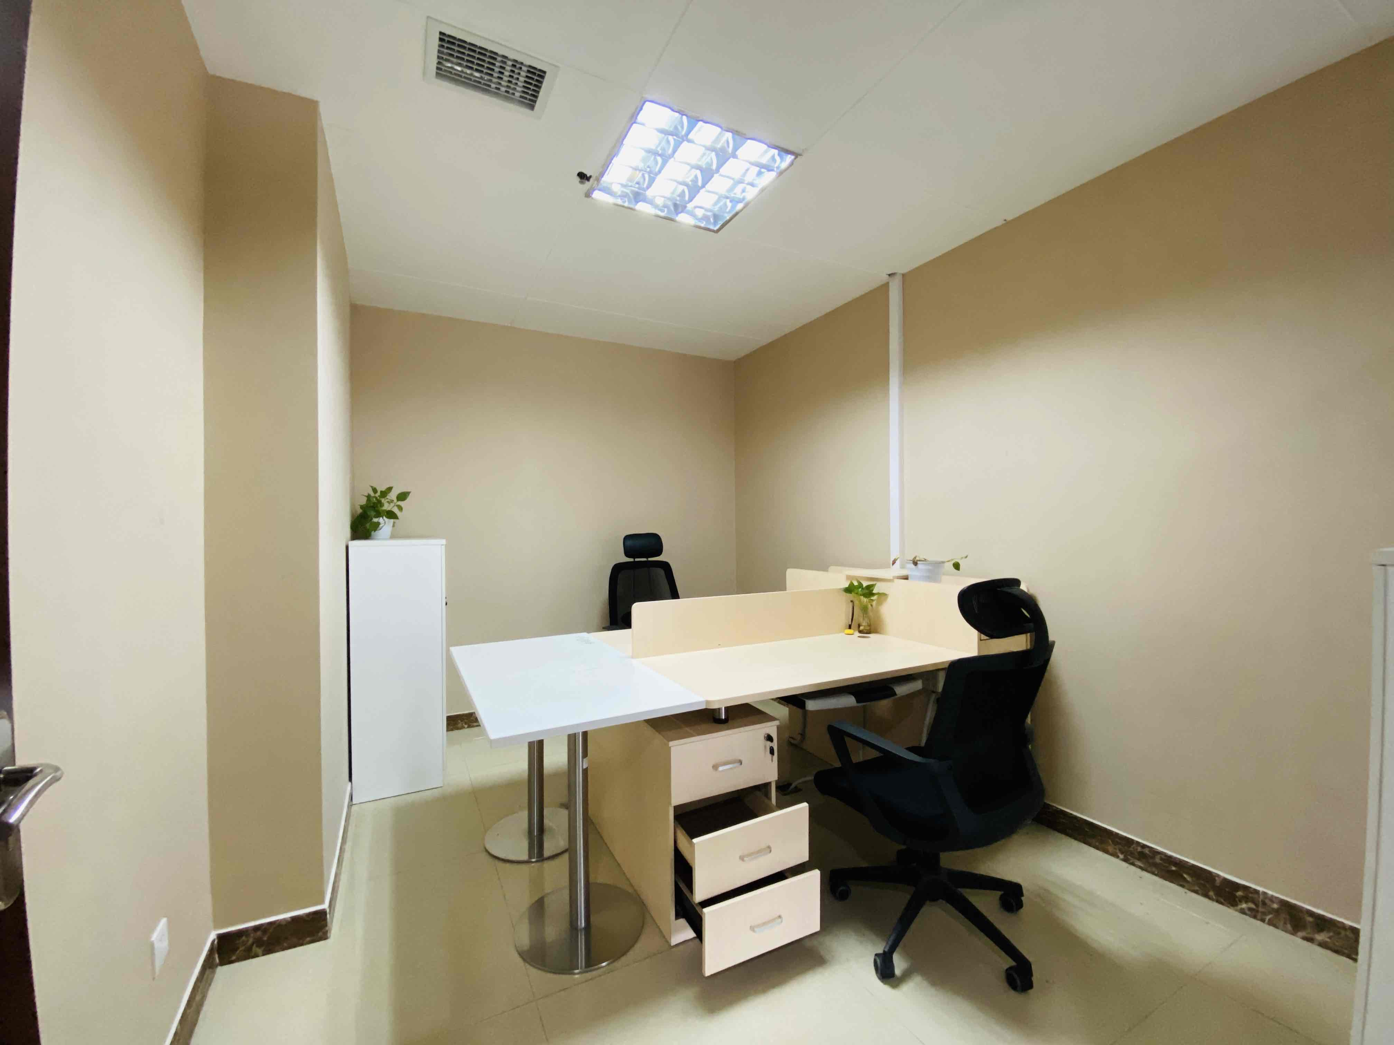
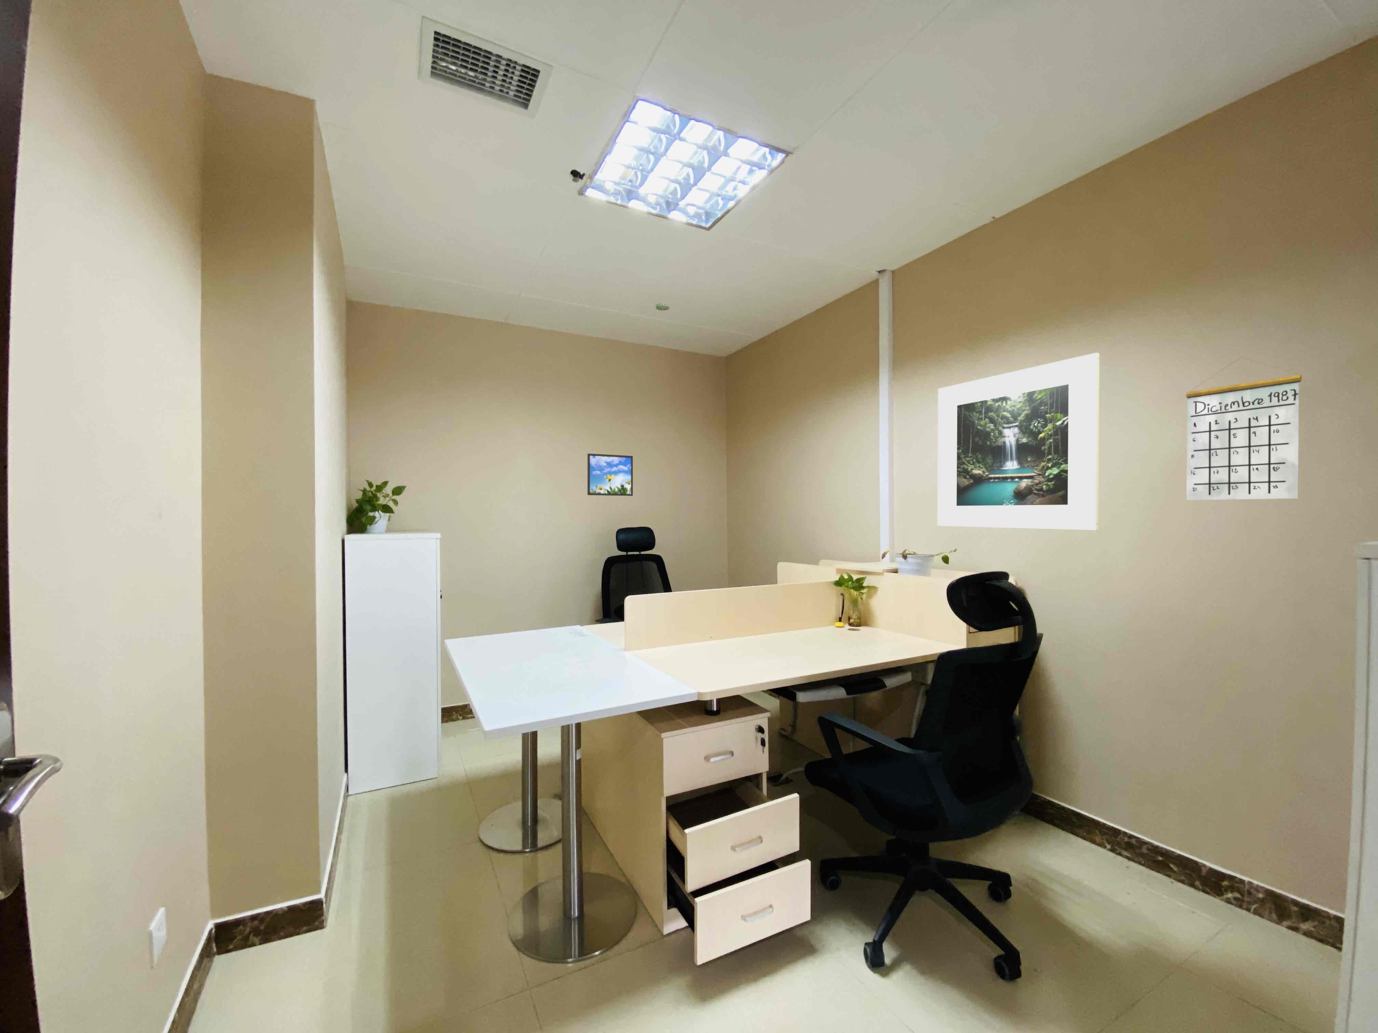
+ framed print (611, 475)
+ smoke detector (662, 306)
+ calendar (1239, 428)
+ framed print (1008, 450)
